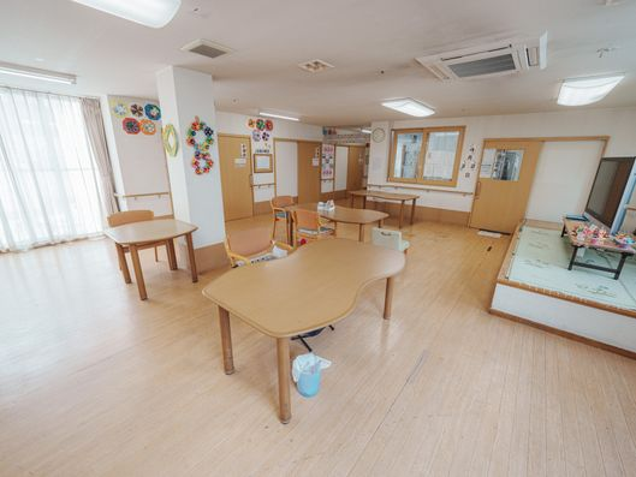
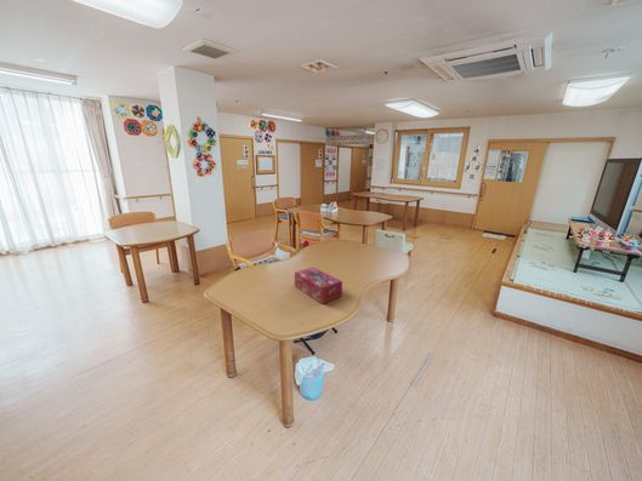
+ tissue box (317, 284)
